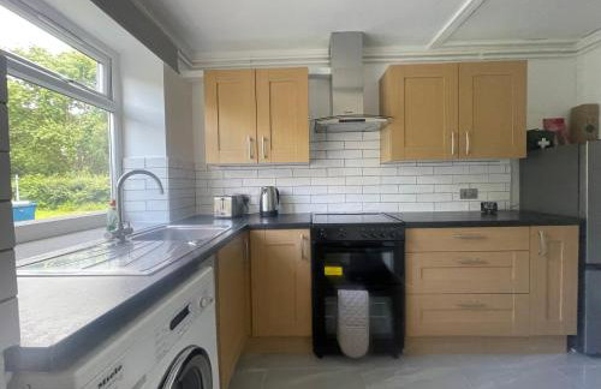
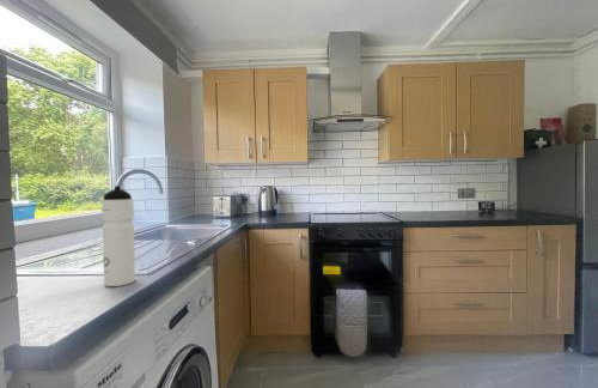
+ water bottle (118, 234)
